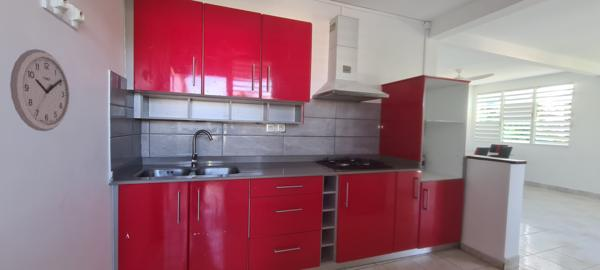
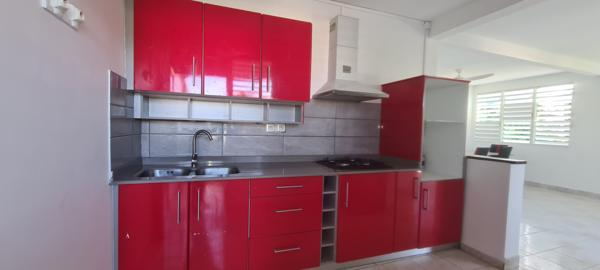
- wall clock (46, 91)
